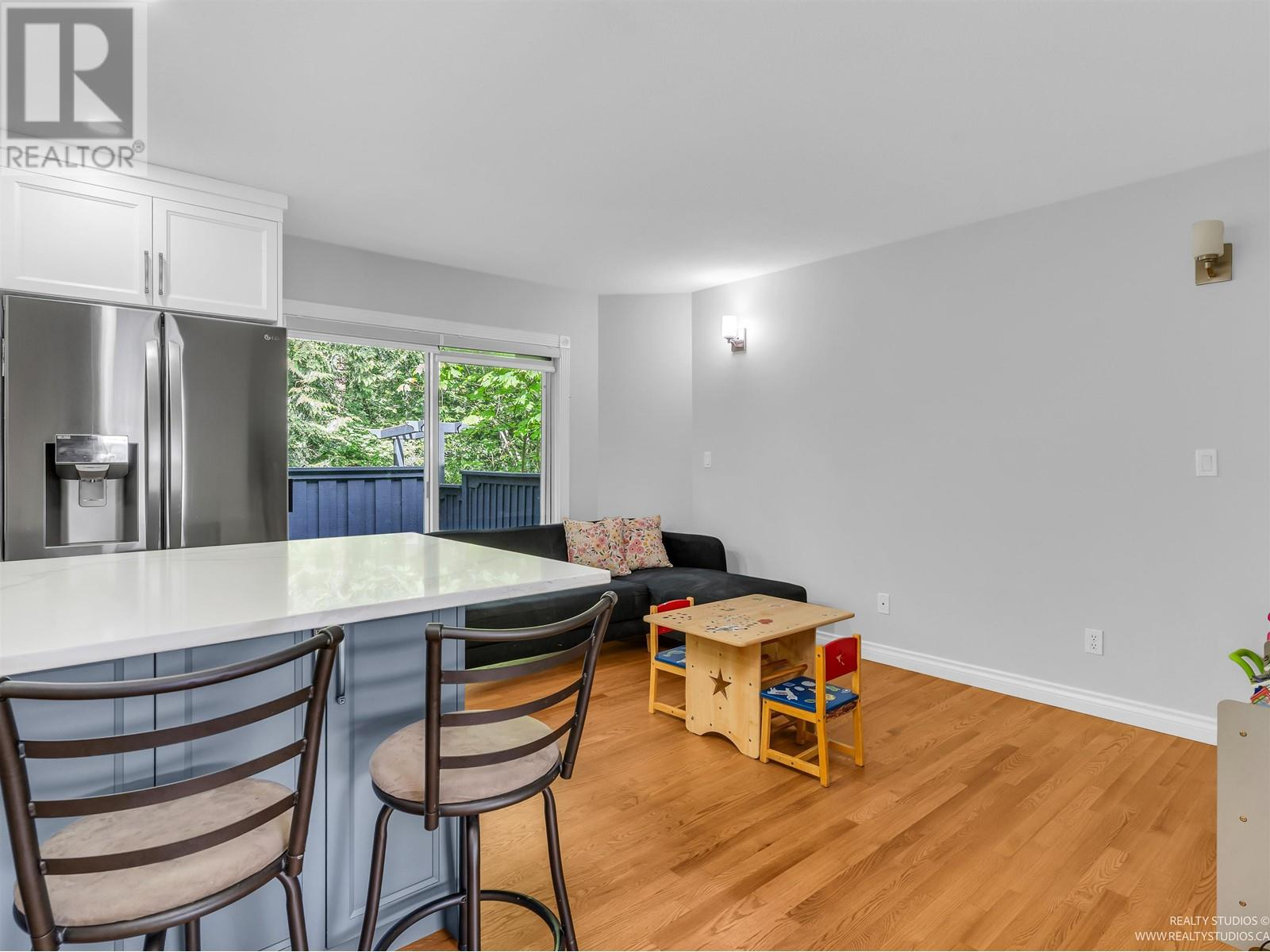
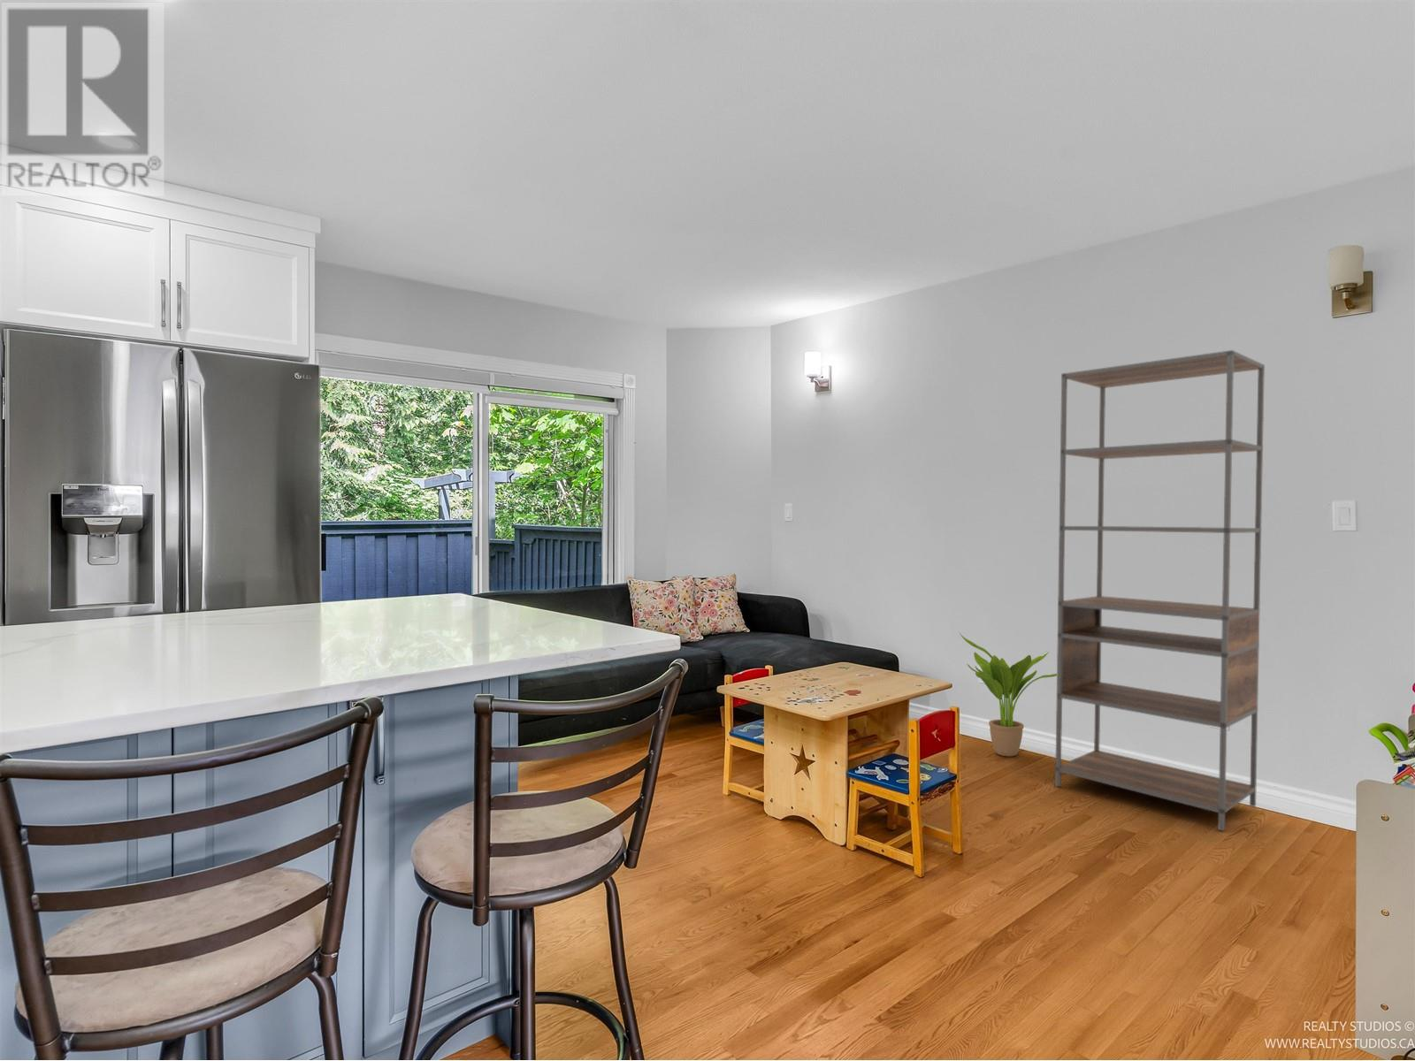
+ shelving unit (1155, 601)
+ potted plant (1004, 695)
